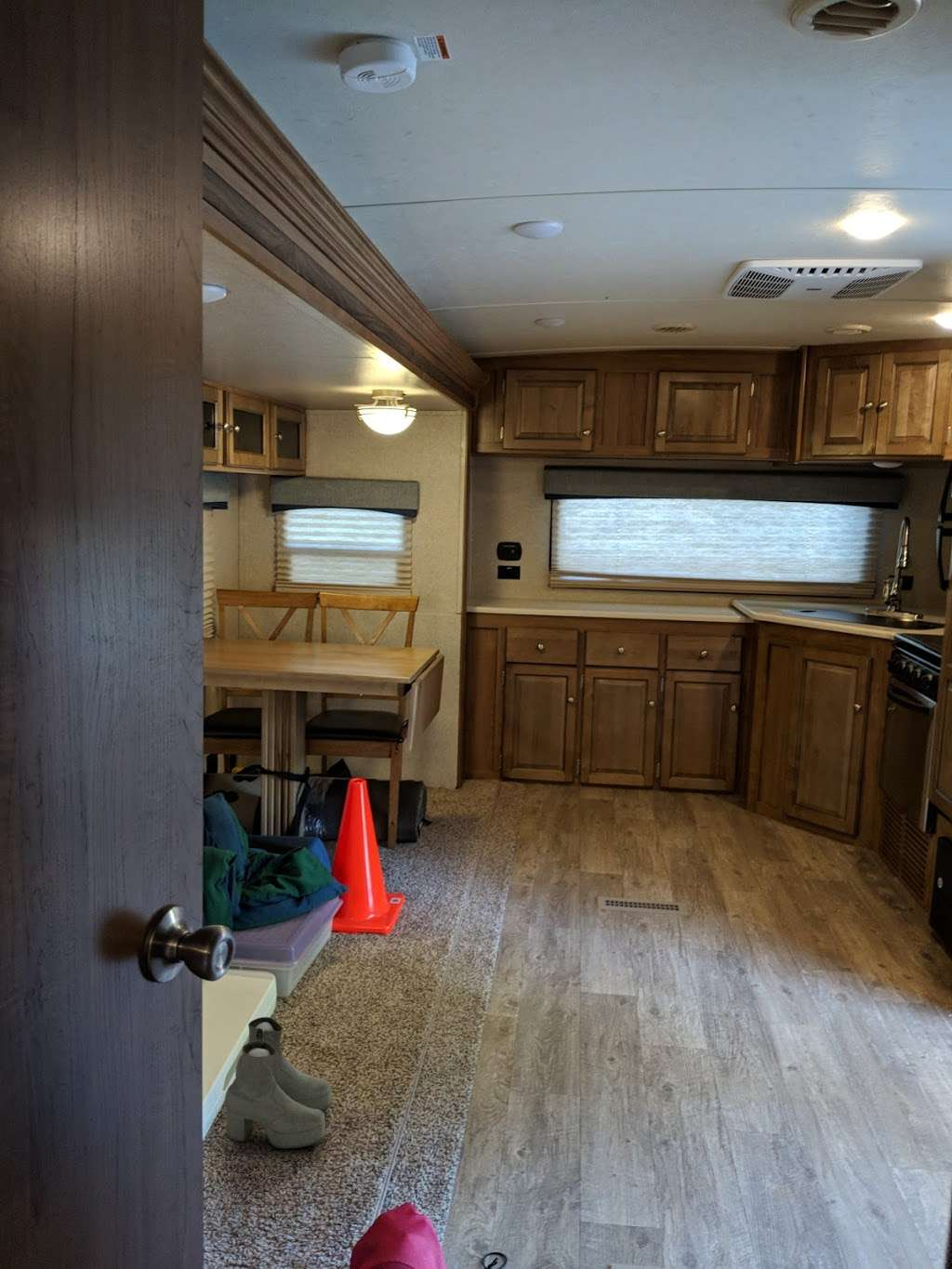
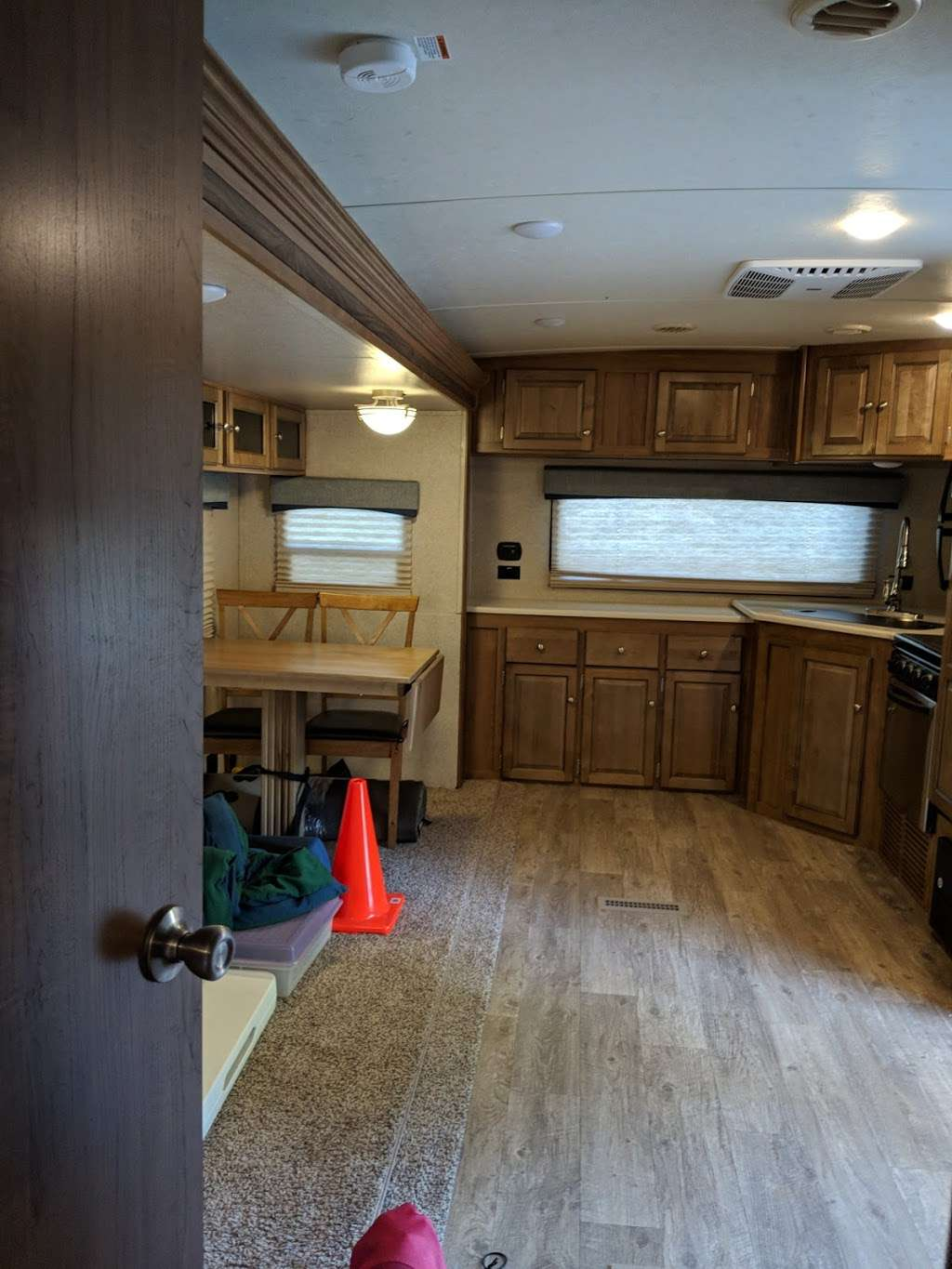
- boots (279, 1077)
